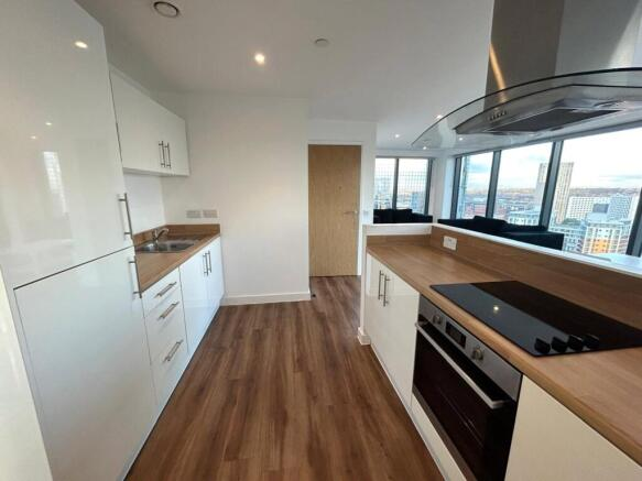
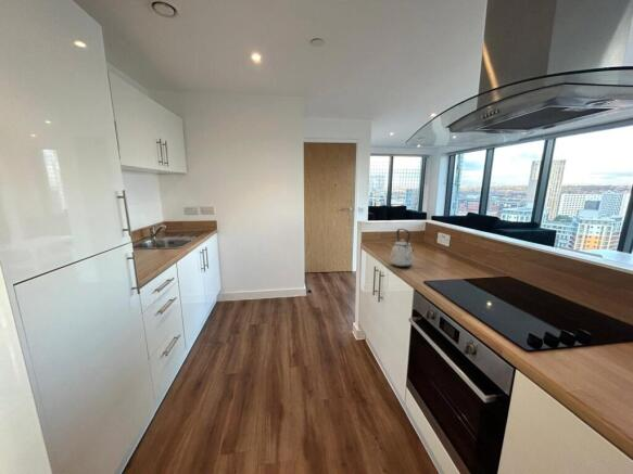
+ kettle (404, 248)
